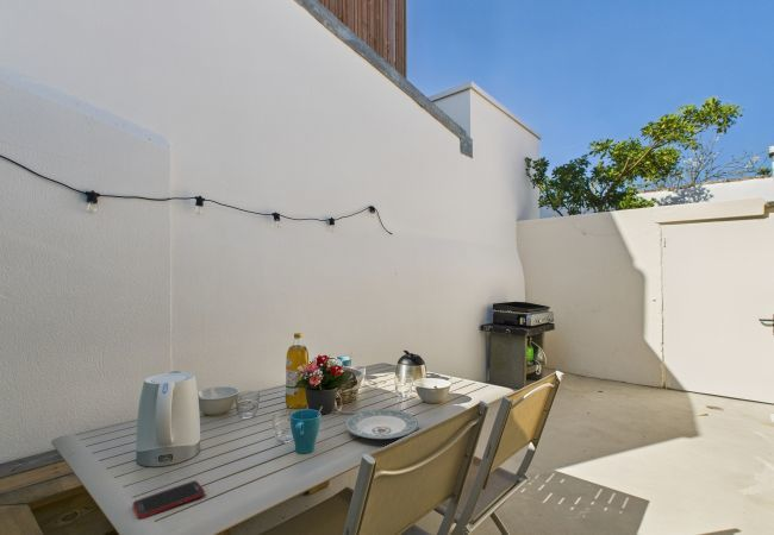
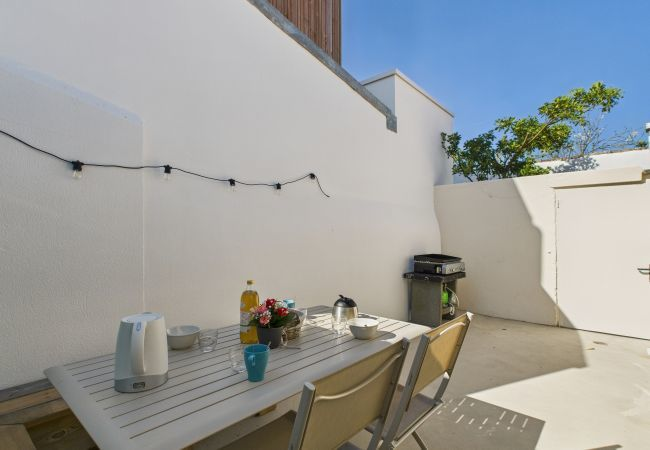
- plate (381, 427)
- cell phone (169, 498)
